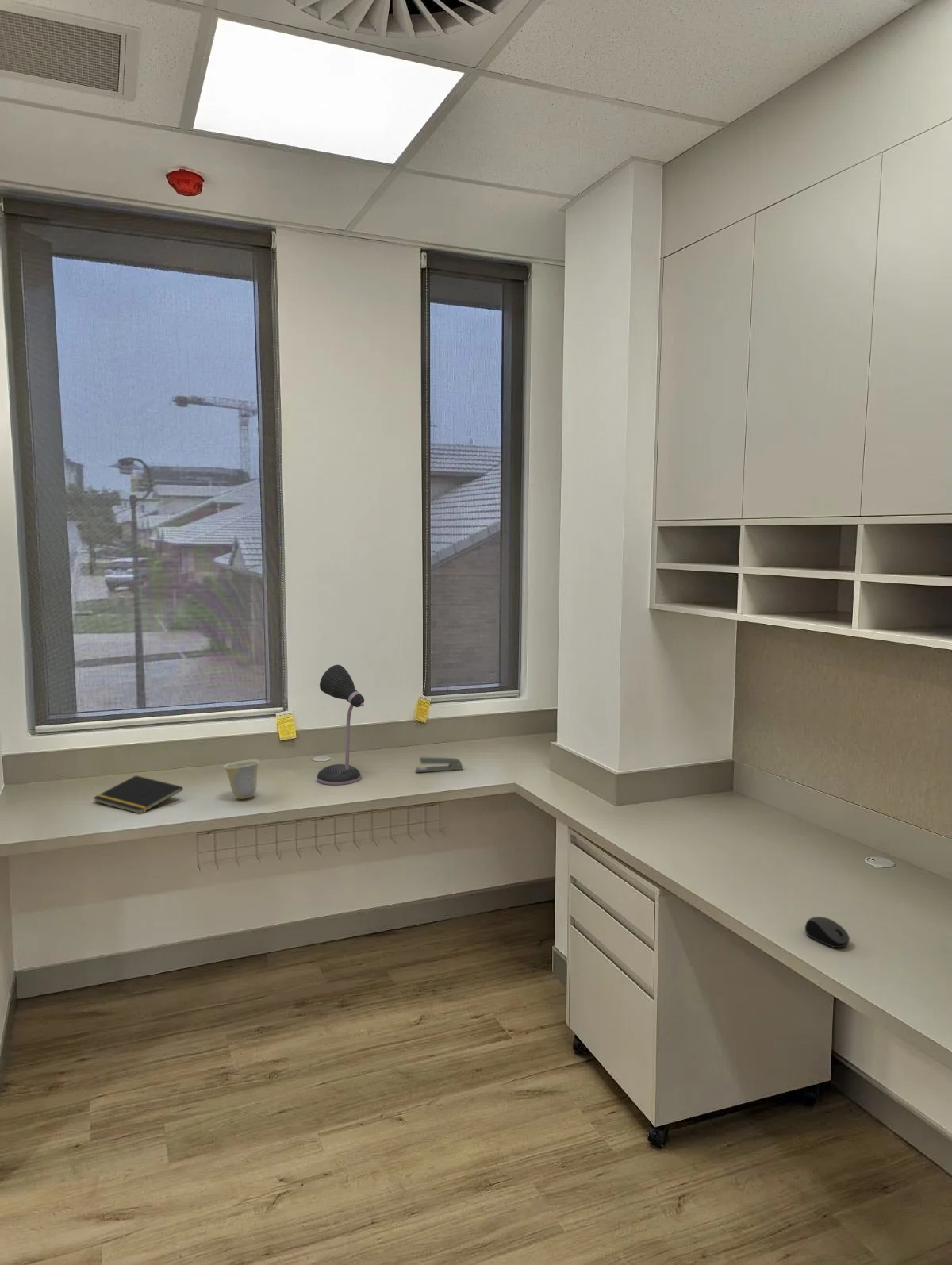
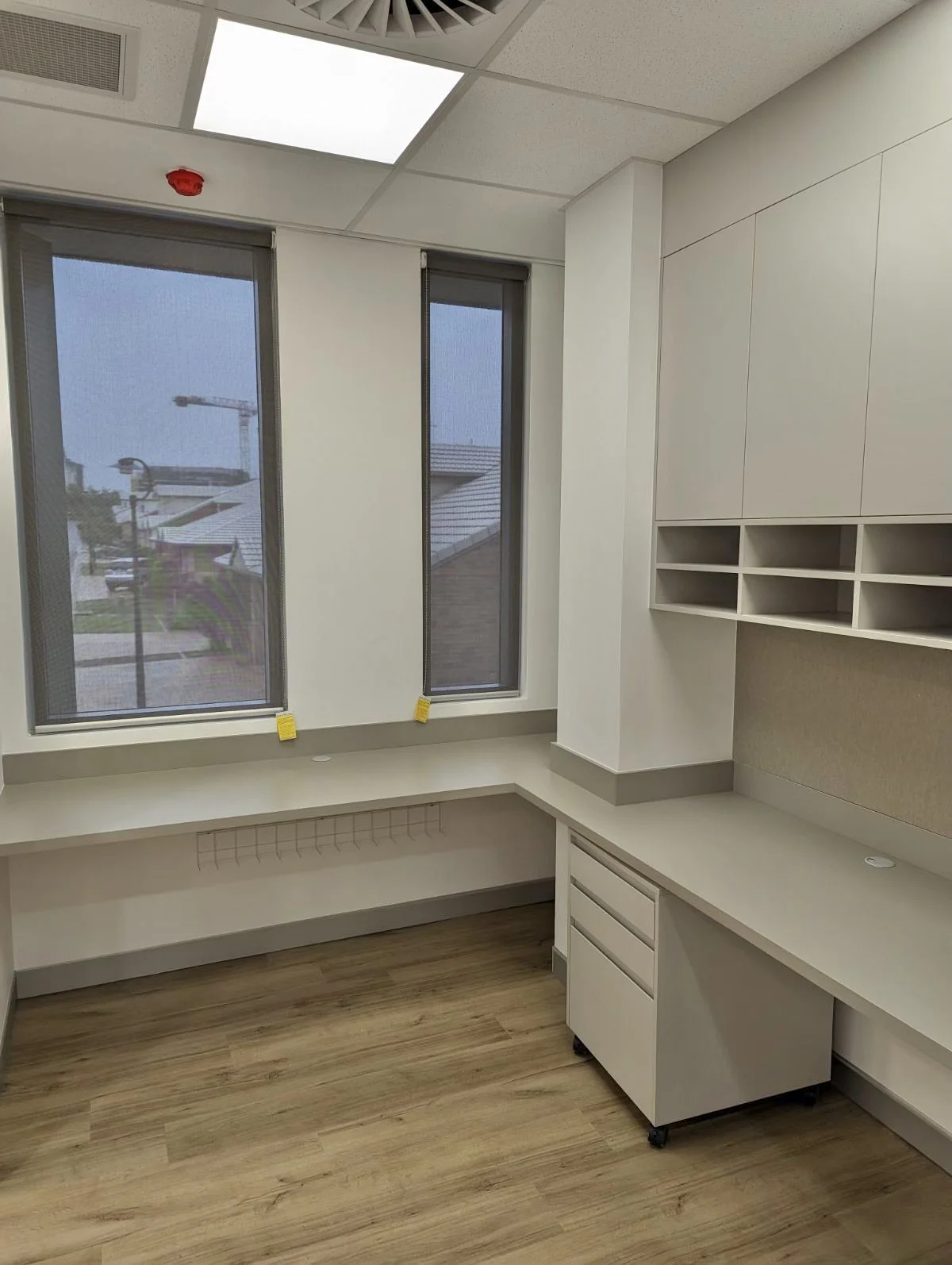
- notepad (138, 794)
- cup (241, 779)
- computer mouse (827, 929)
- stapler (439, 763)
- desk lamp (347, 722)
